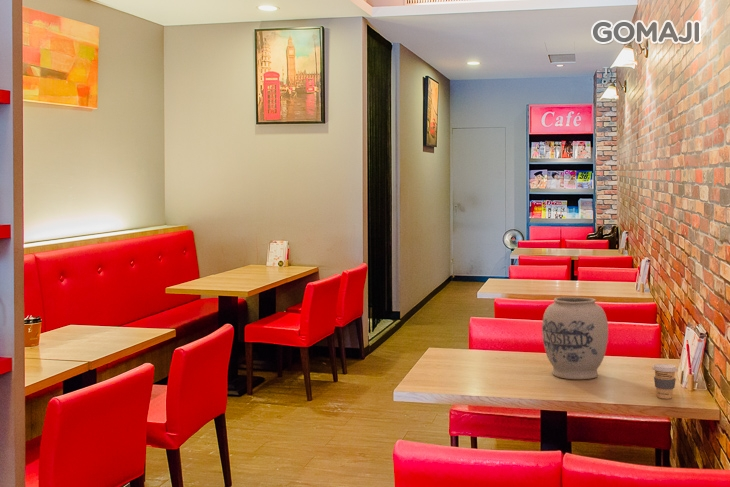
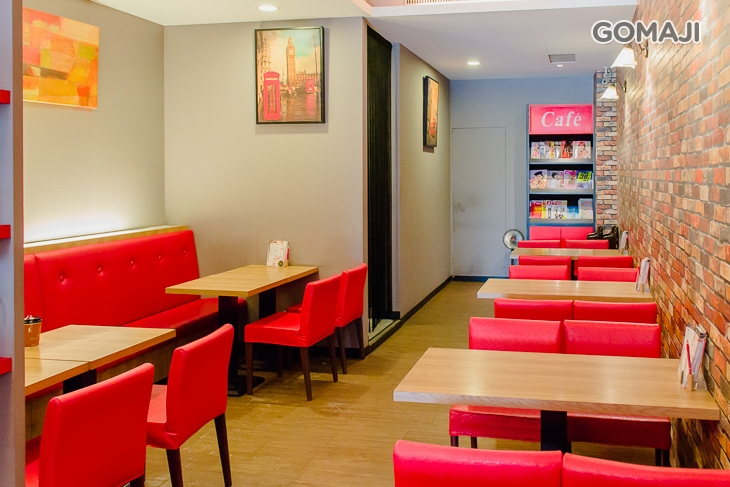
- coffee cup (664, 381)
- vase (574, 336)
